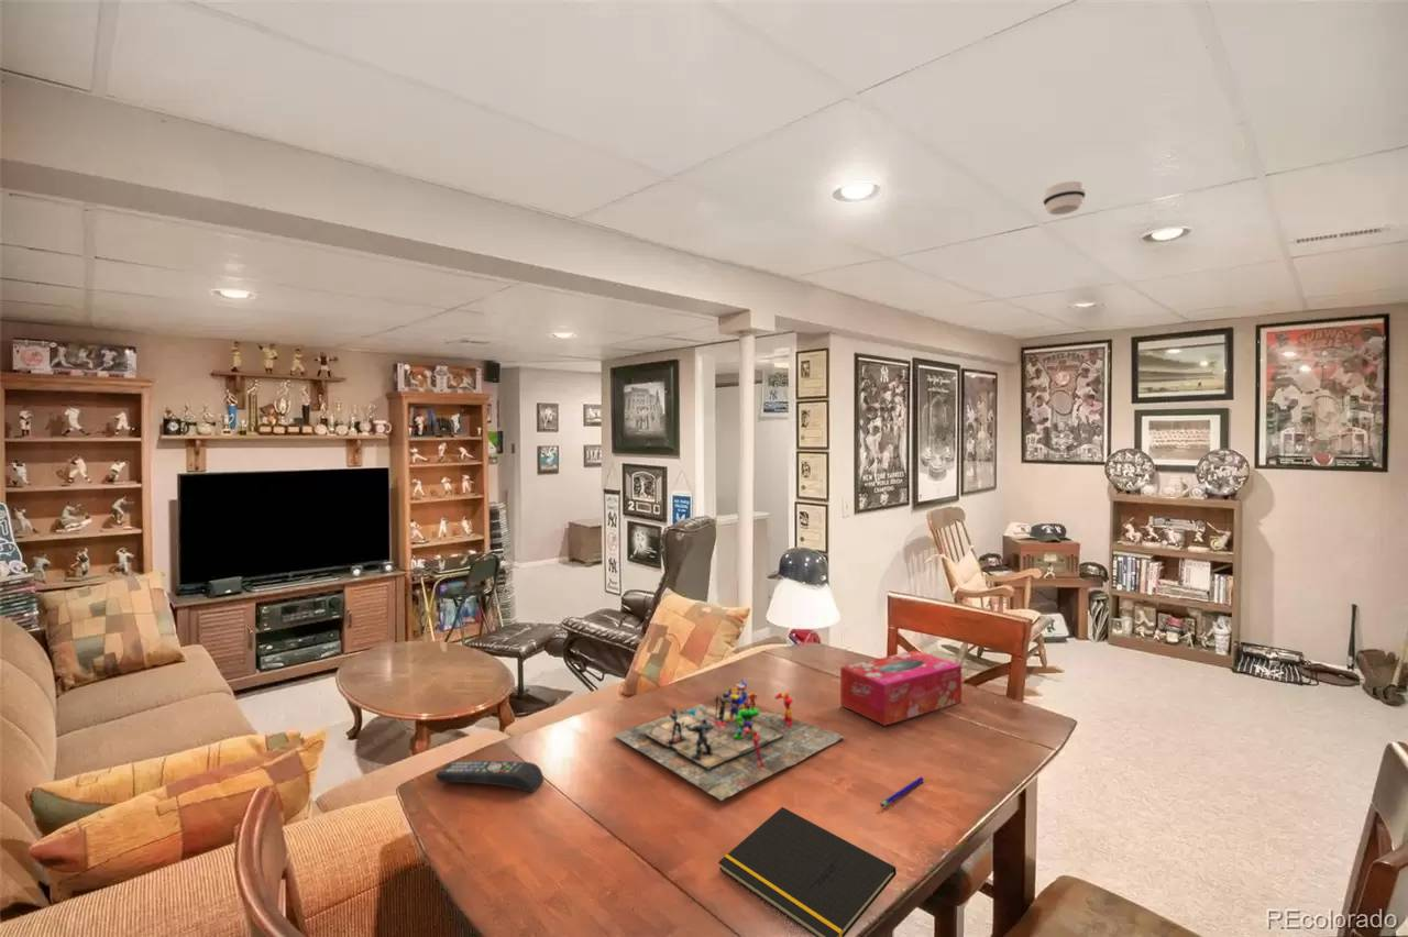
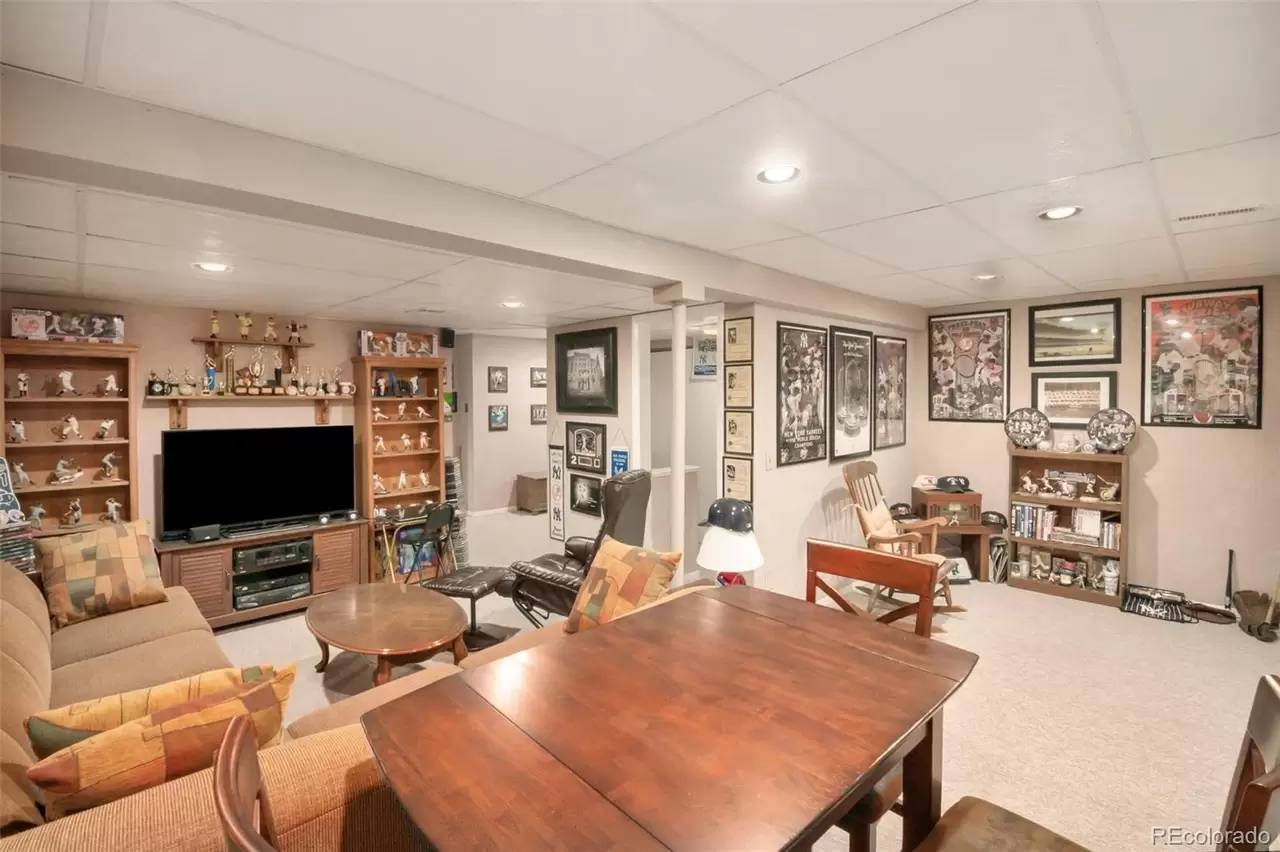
- smoke detector (1064, 198)
- notepad (804, 868)
- tissue box (901, 684)
- pen (902, 791)
- remote control (490, 773)
- board game (728, 717)
